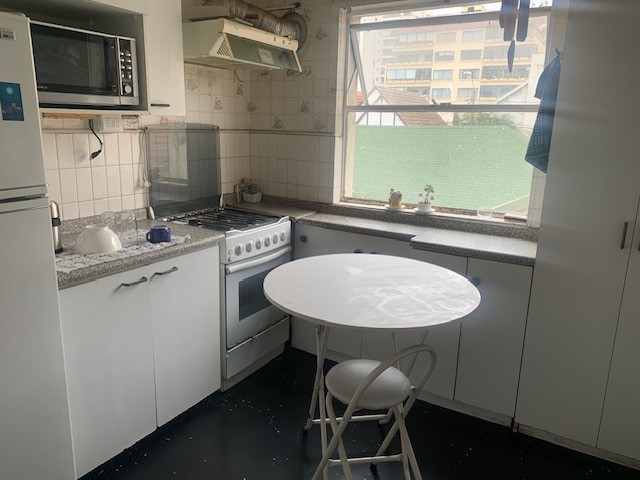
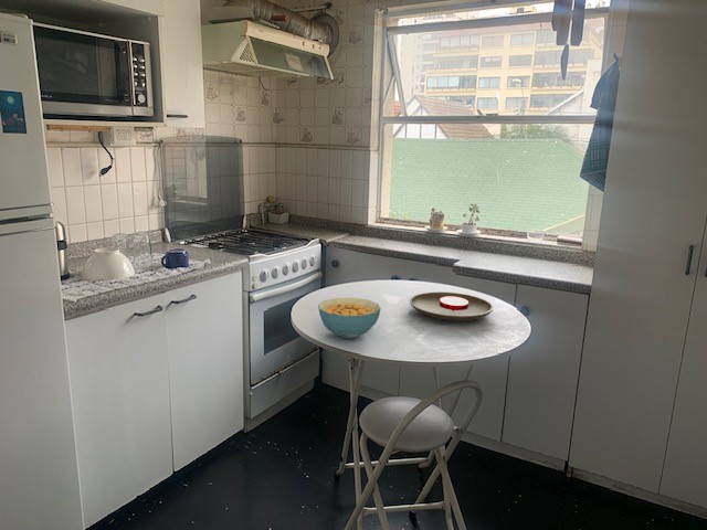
+ cereal bowl (348, 320)
+ plate (450, 307)
